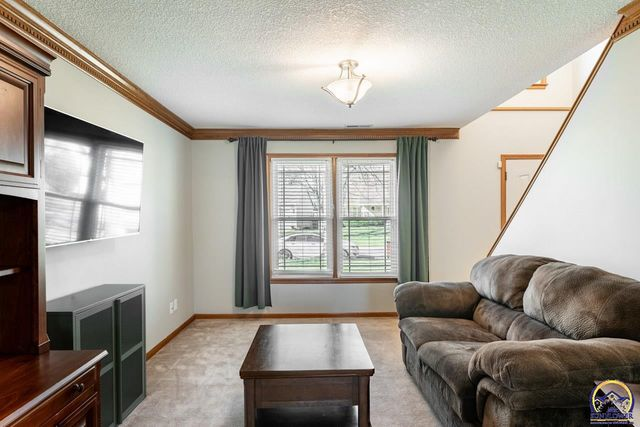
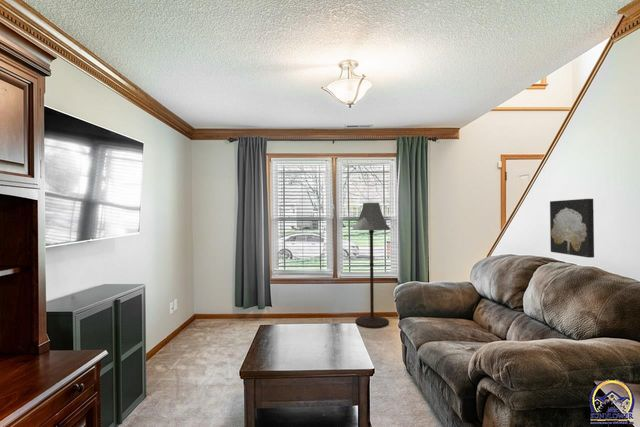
+ wall art (570, 227)
+ floor lamp (371, 262)
